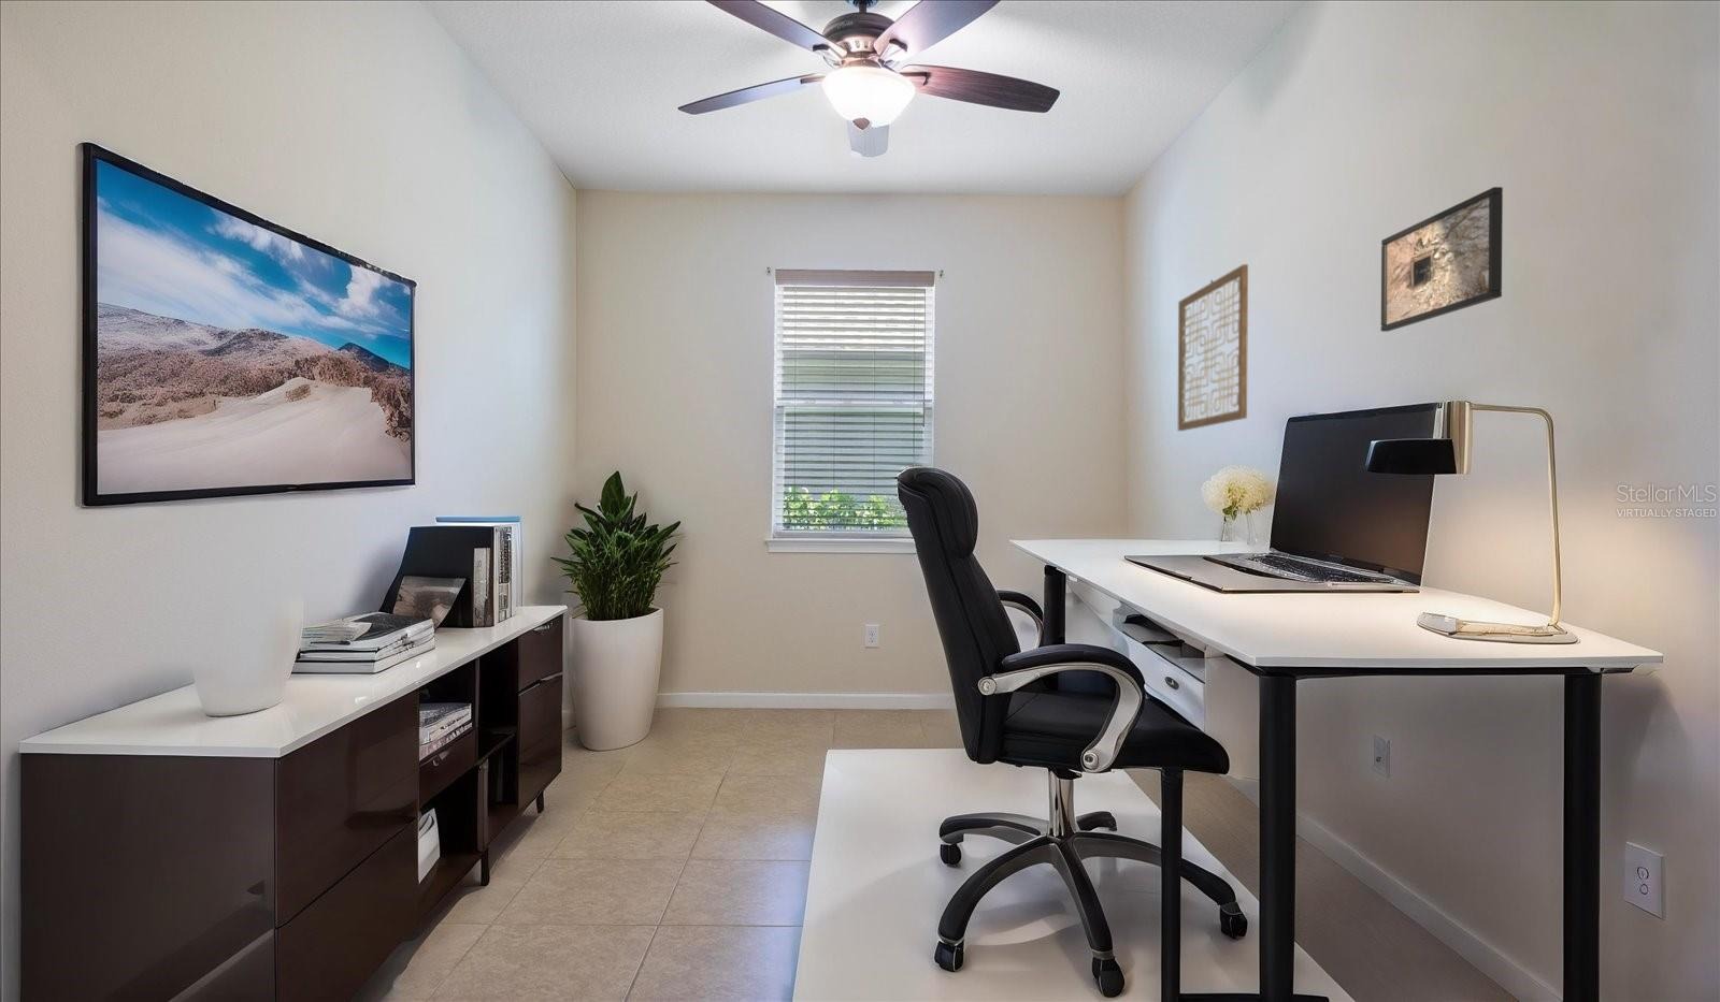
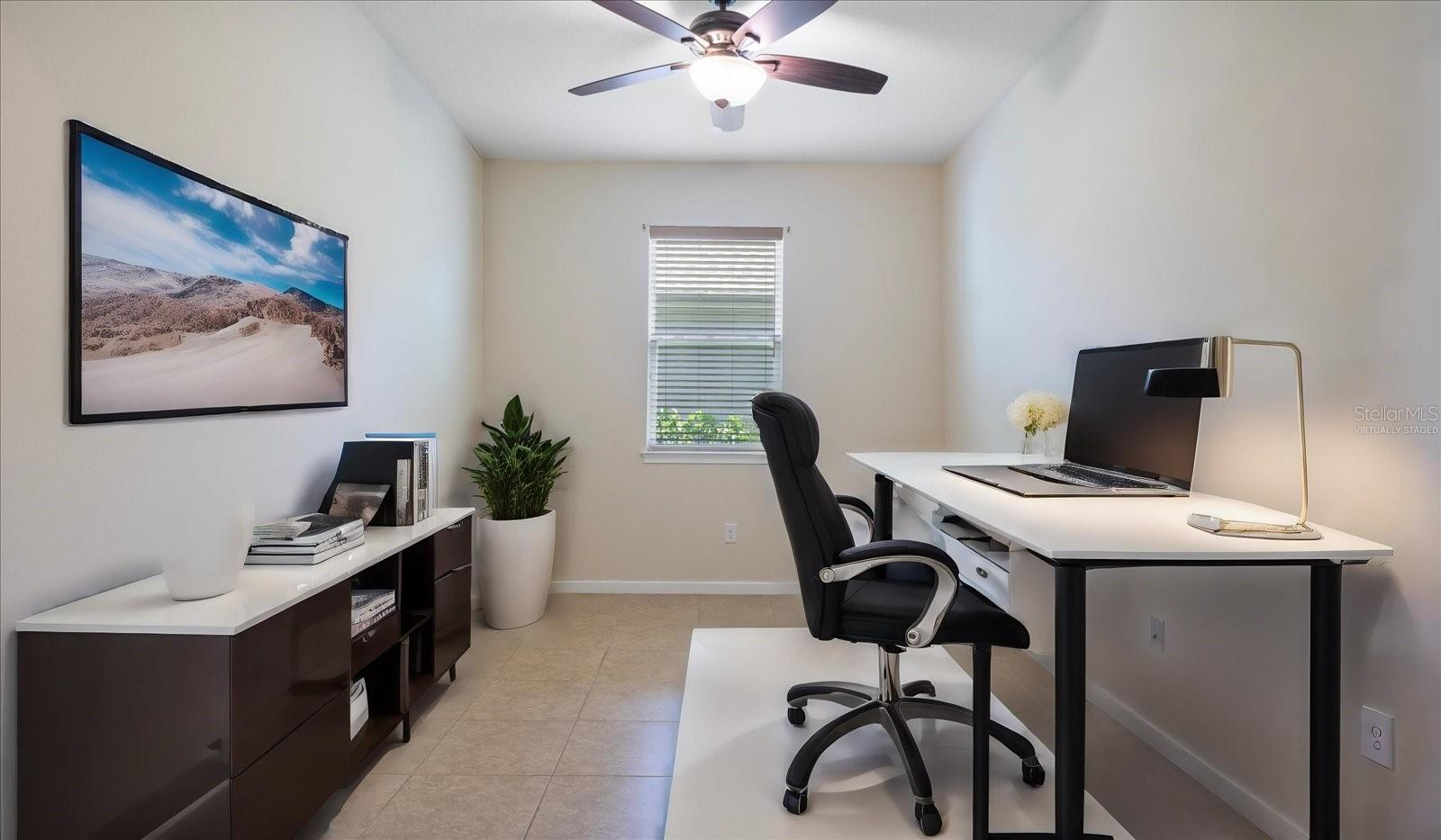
- wall art (1210, 351)
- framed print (1435, 265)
